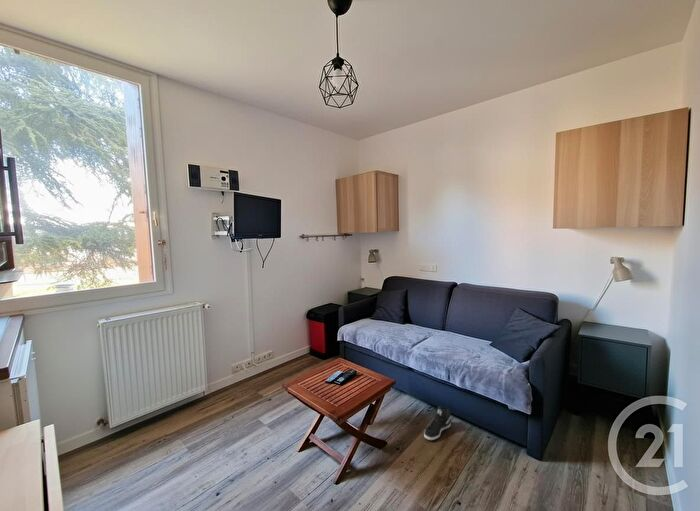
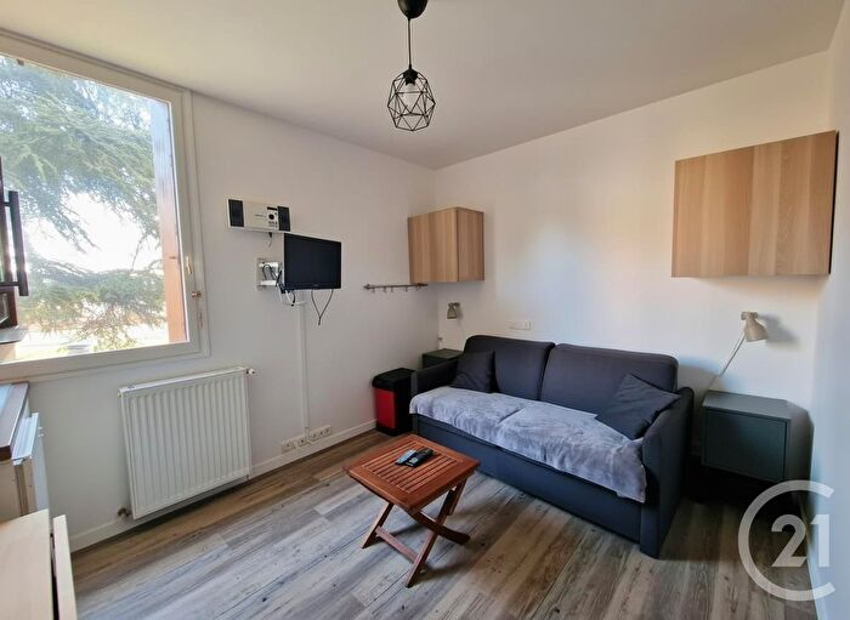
- sneaker (436, 420)
